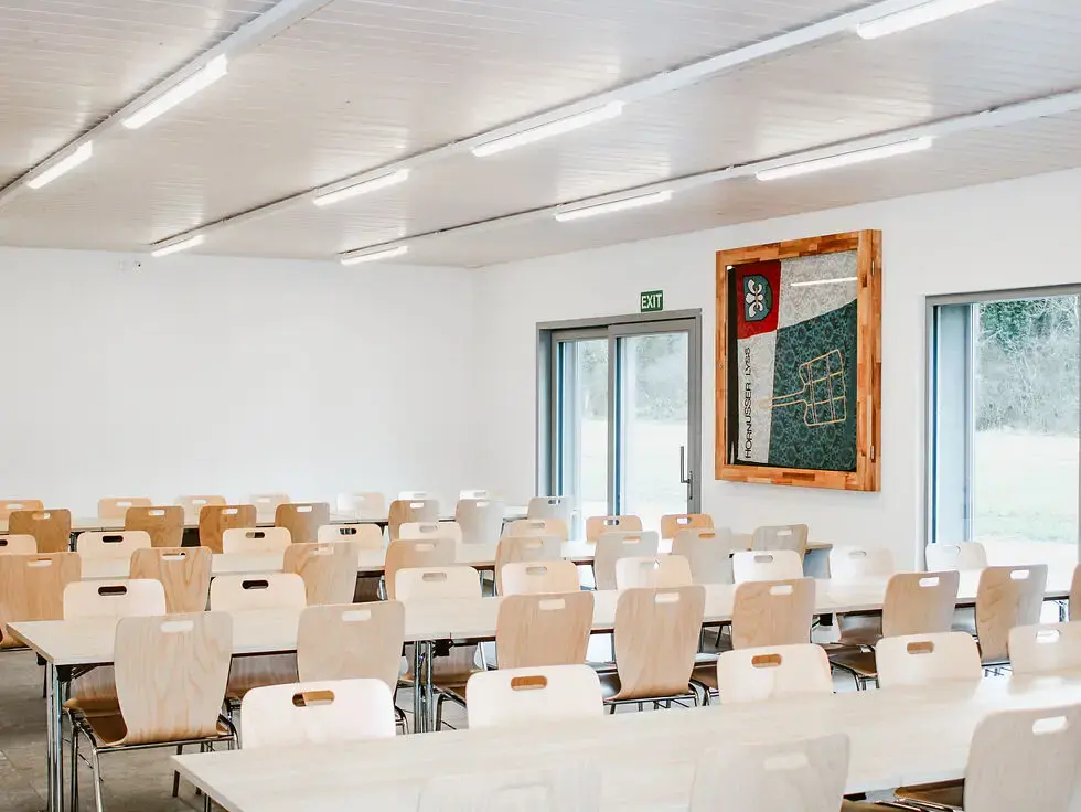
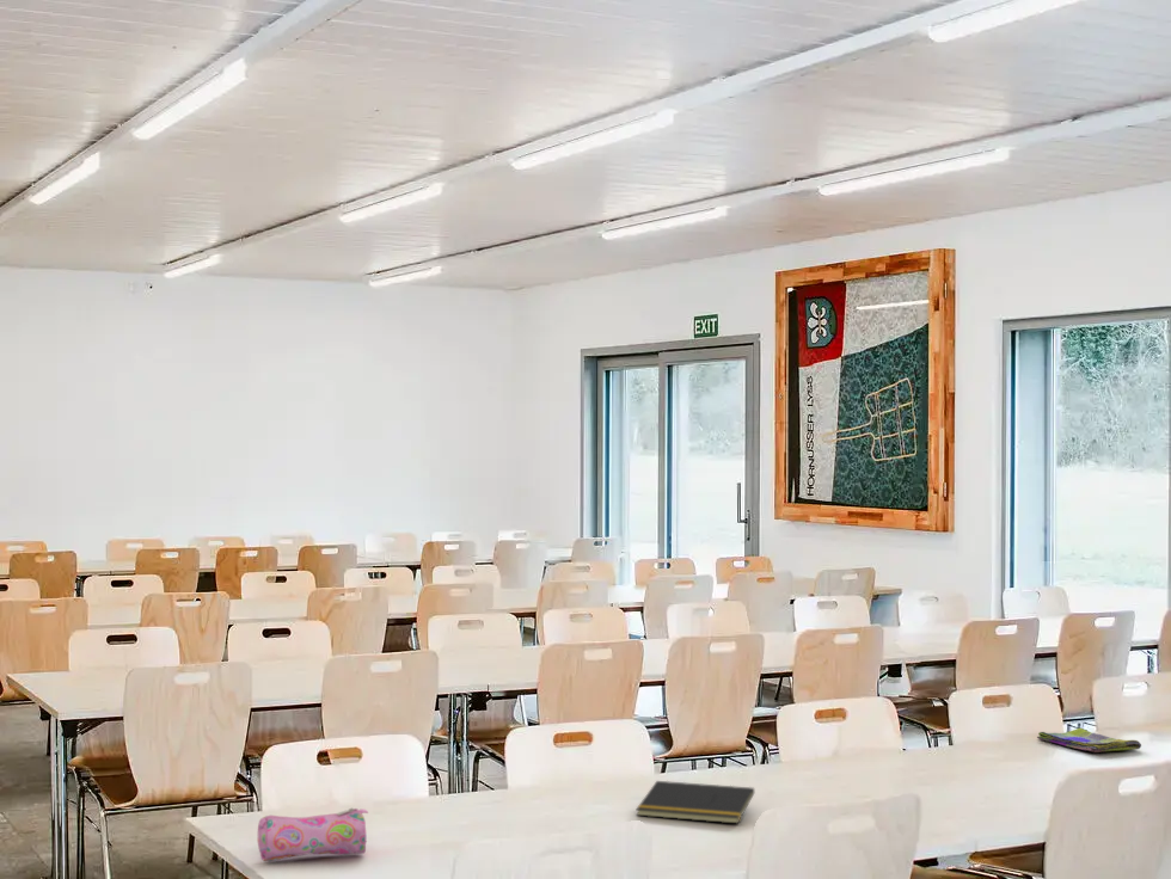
+ pencil case (313, 834)
+ dish towel (1089, 739)
+ notepad (695, 801)
